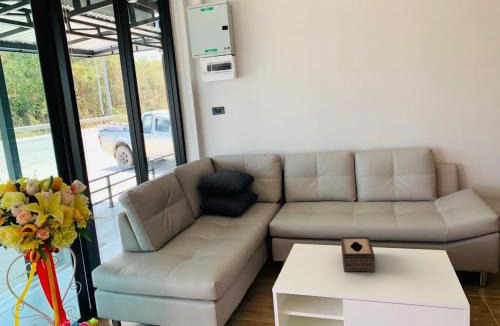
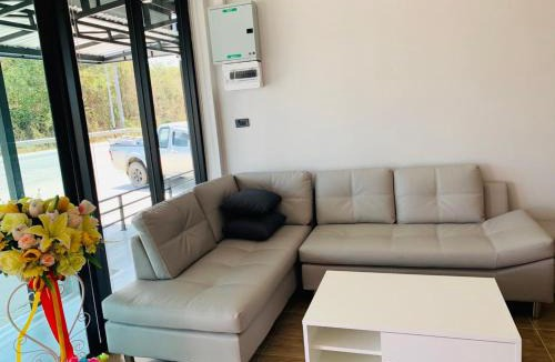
- tissue box (357, 253)
